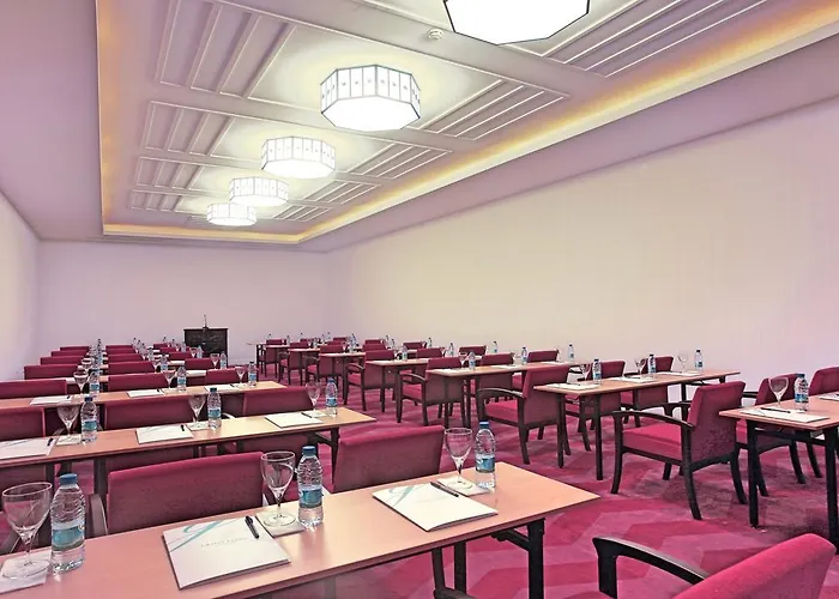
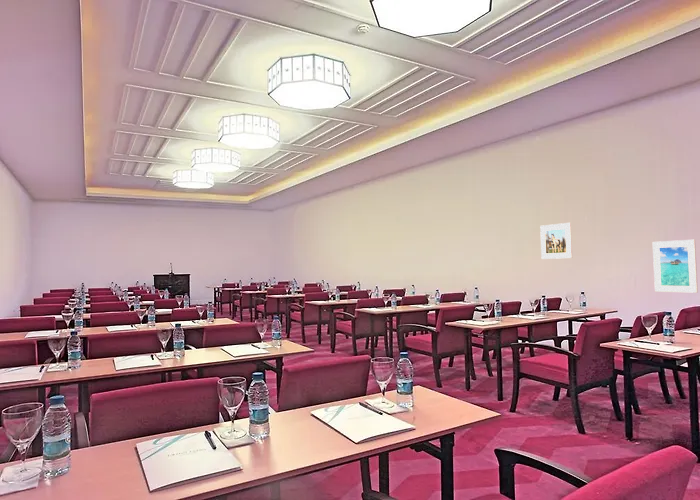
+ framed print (555, 241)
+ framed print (674, 266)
